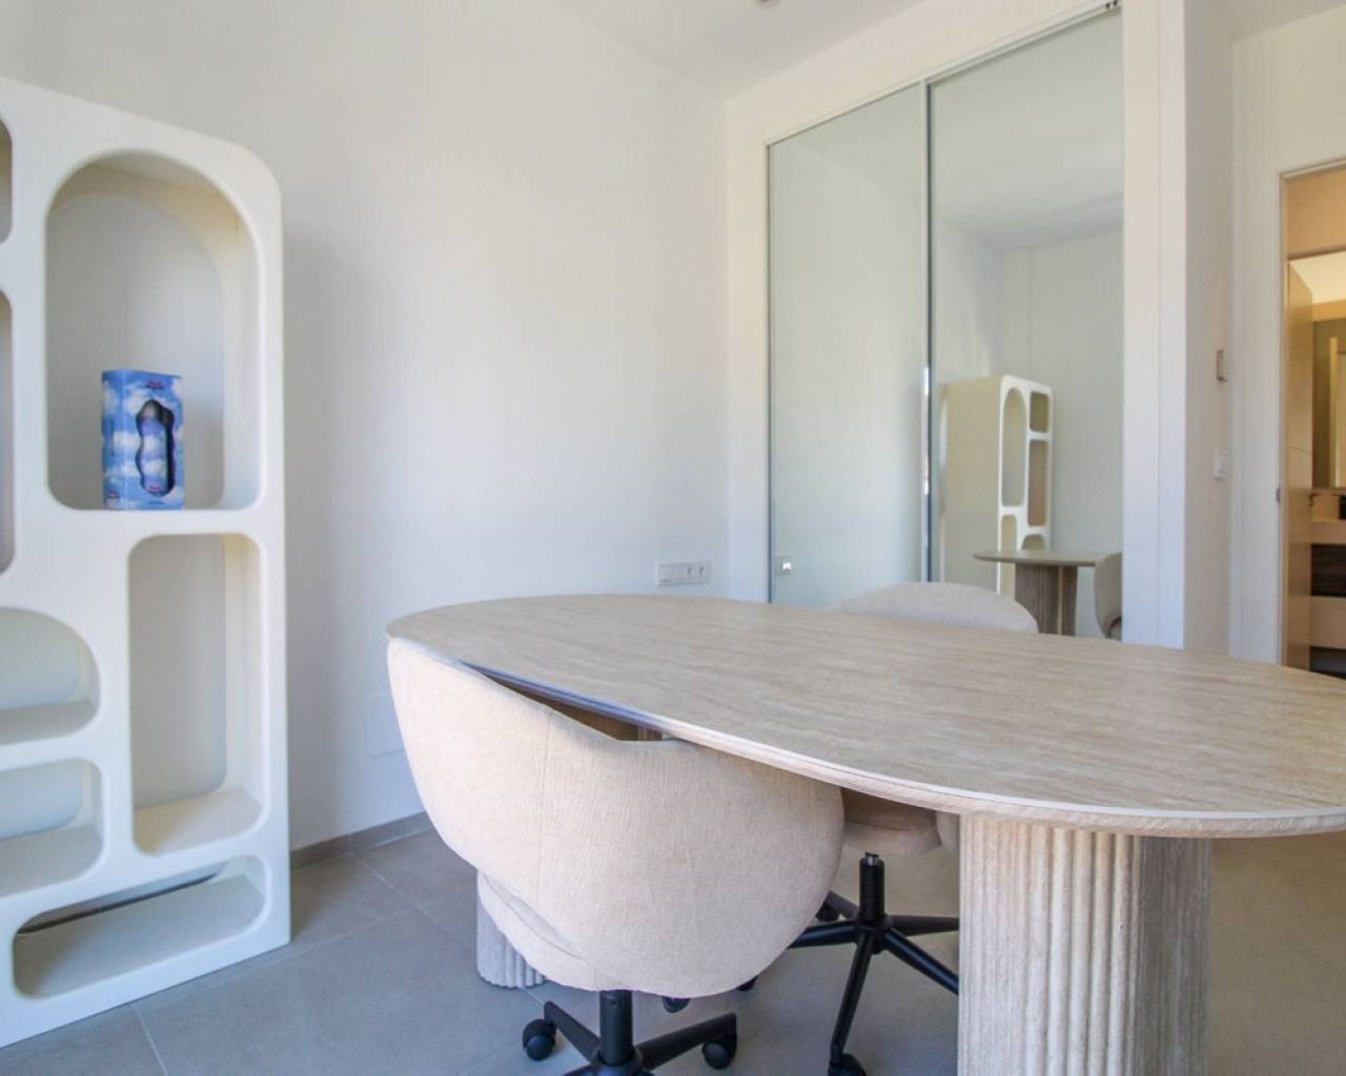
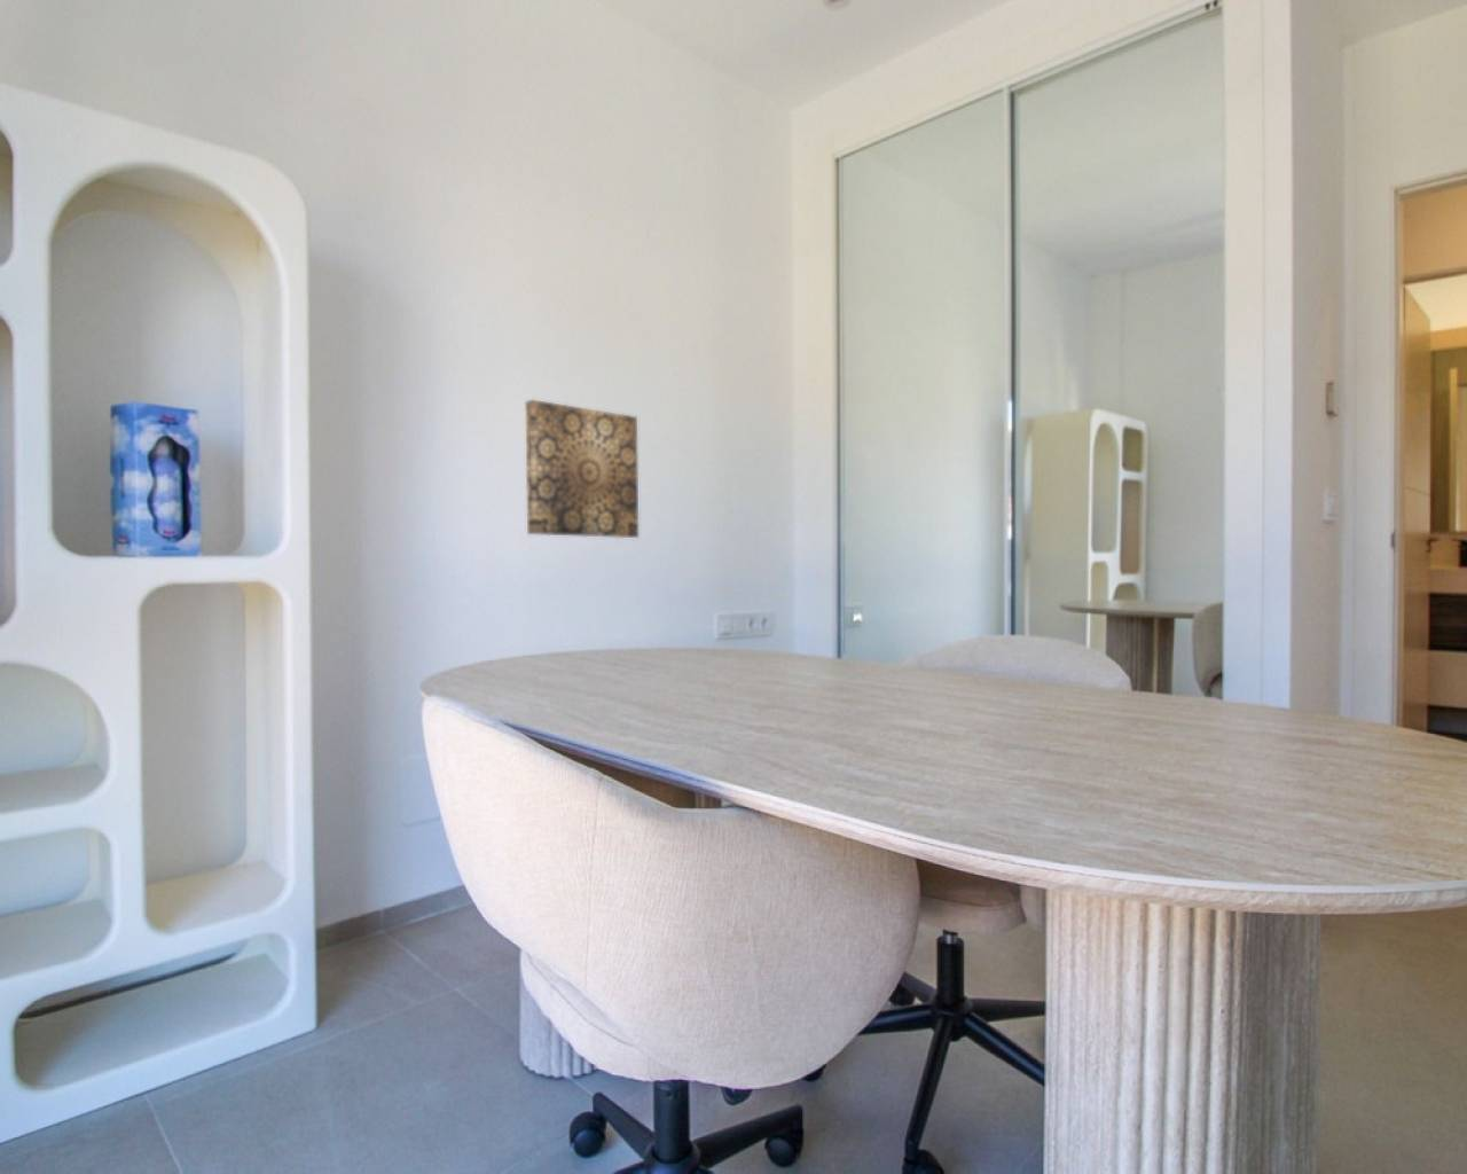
+ wall art (584, 472)
